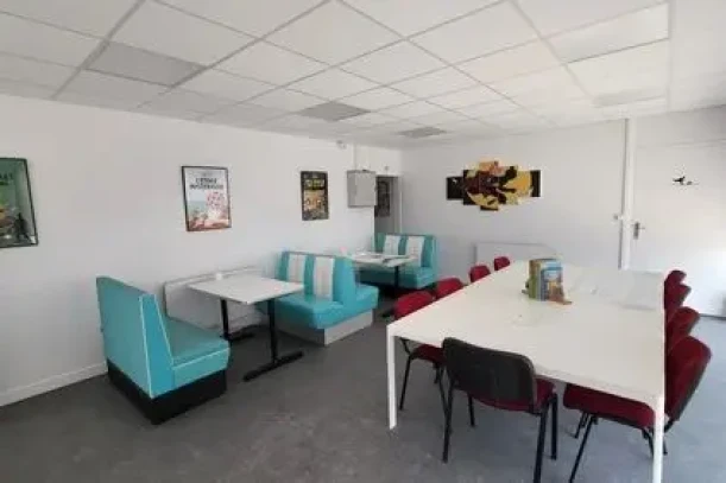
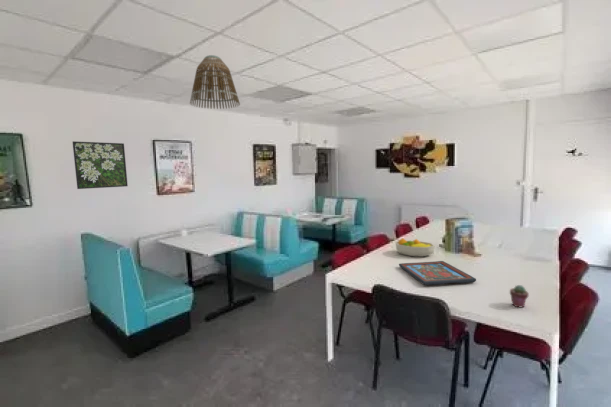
+ lamp shade (214, 81)
+ religious icon (434, 272)
+ potted succulent (518, 295)
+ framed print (101, 165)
+ fruit bowl (414, 246)
